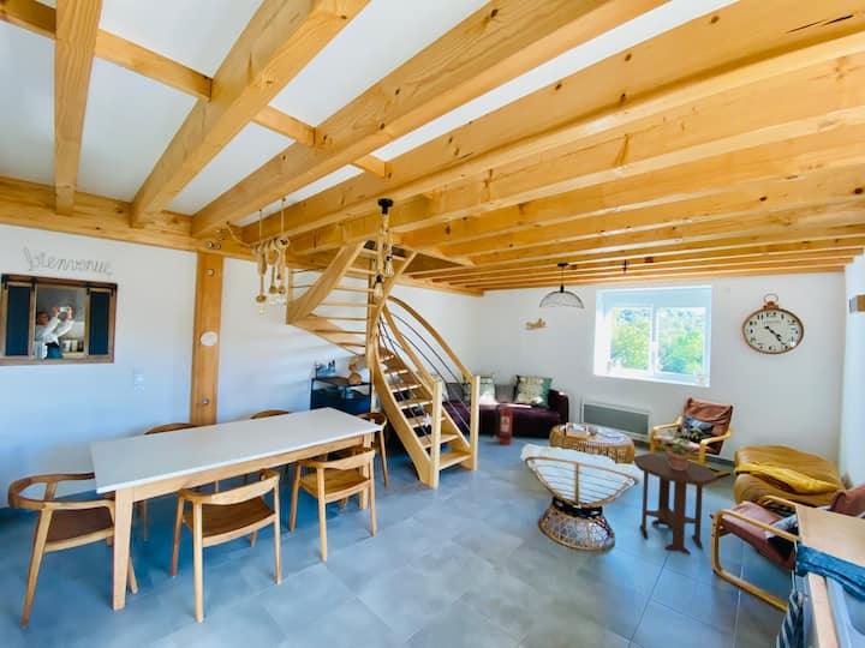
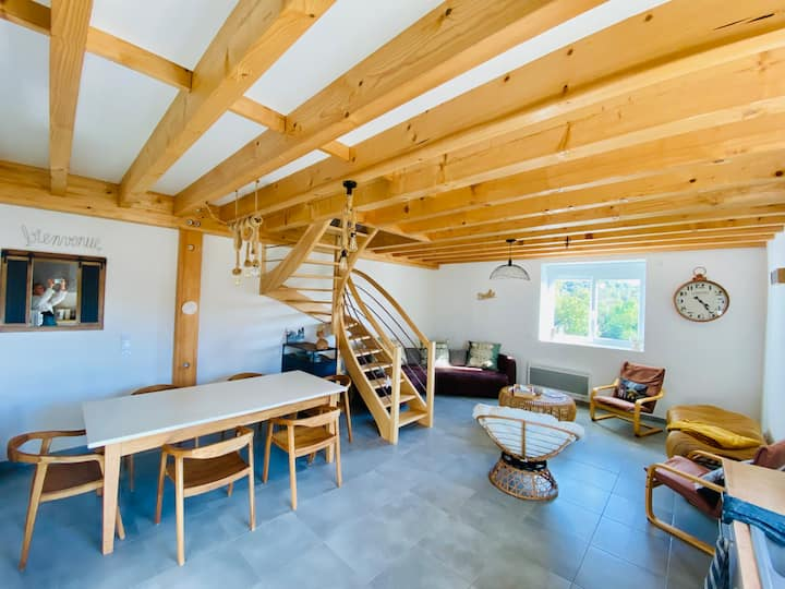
- potted plant (673, 448)
- fire extinguisher (503, 421)
- side table (668, 502)
